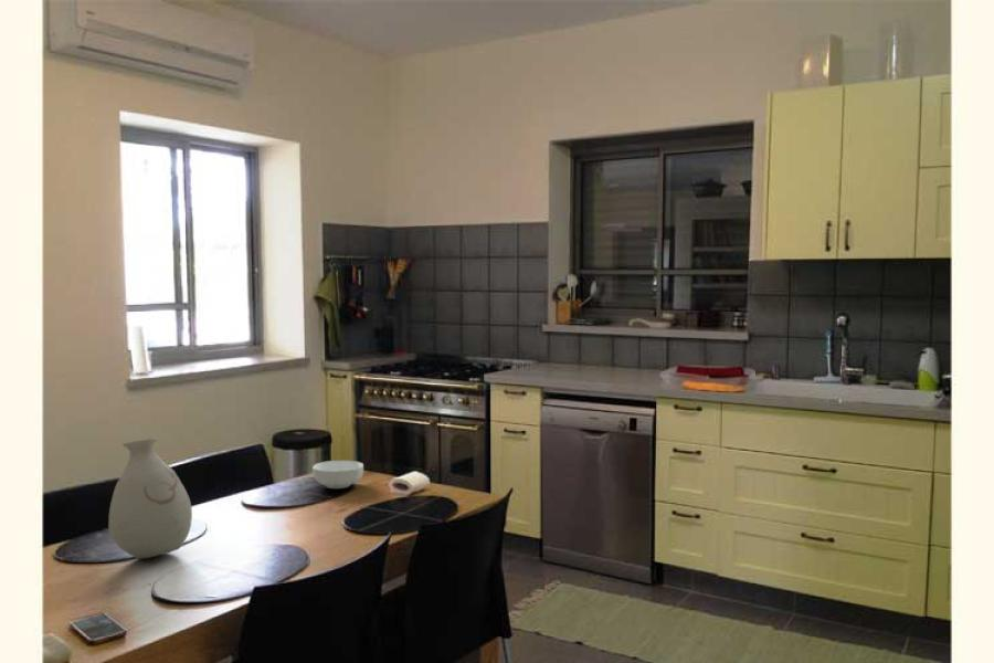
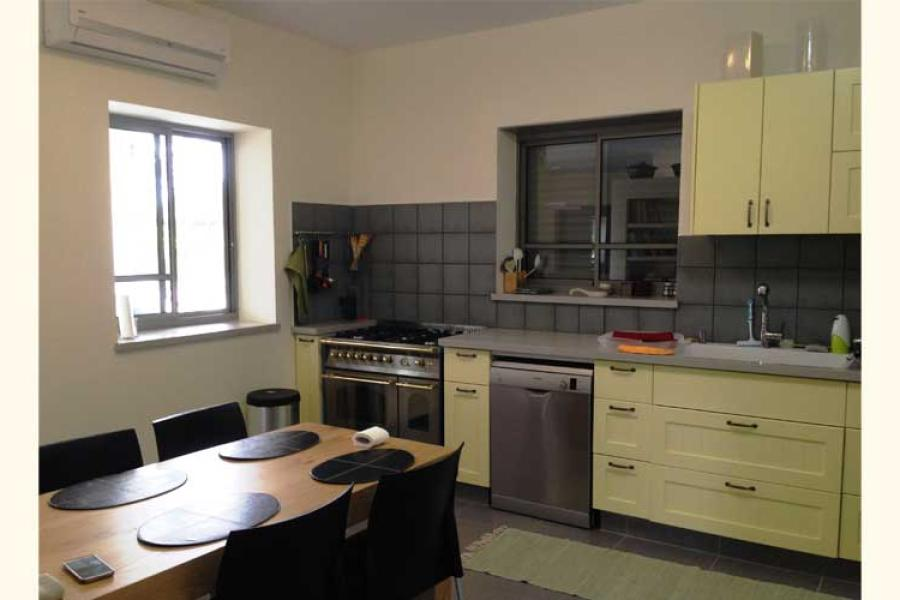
- cereal bowl (338, 475)
- vase (150, 497)
